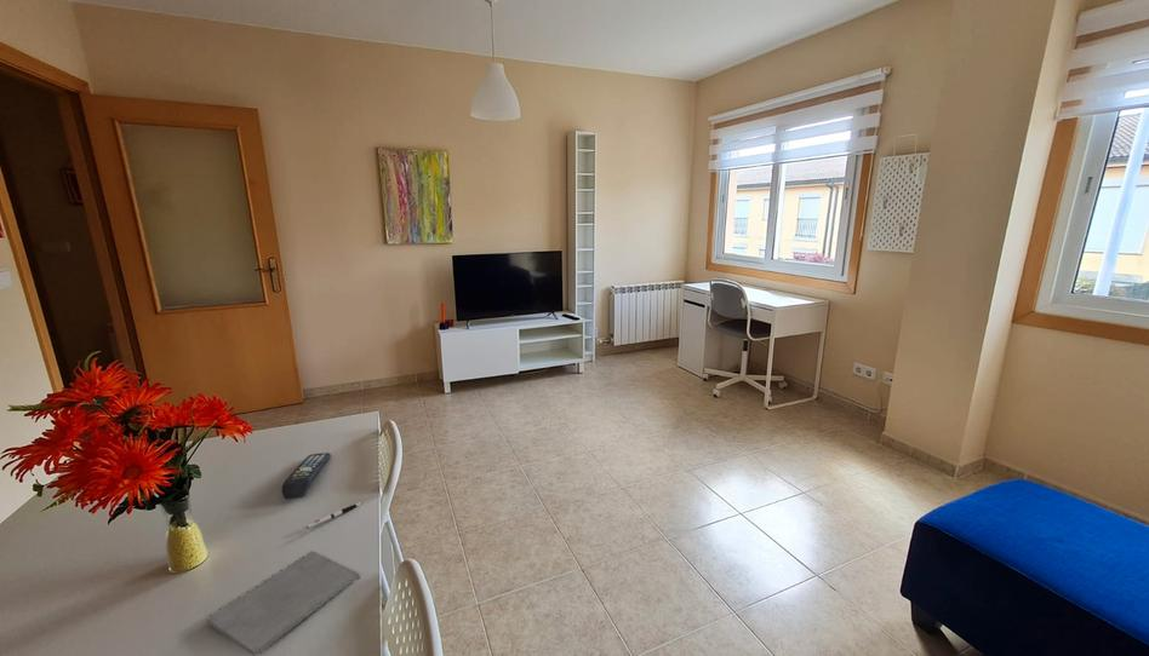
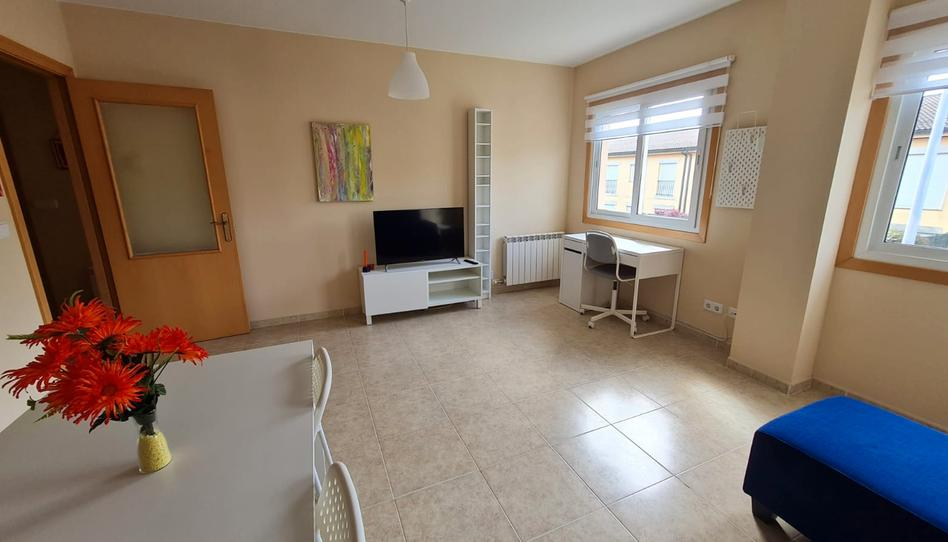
- pen (336, 513)
- notepad (287, 595)
- remote control (307, 471)
